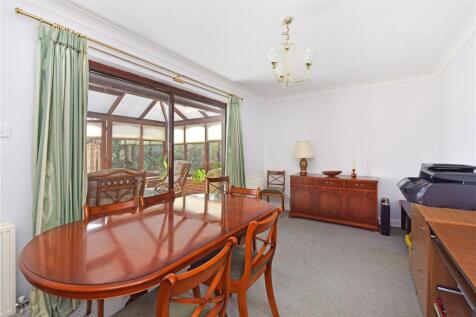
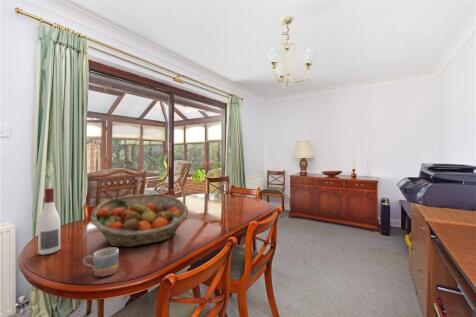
+ alcohol (49, 219)
+ fruit basket (143, 217)
+ mug (101, 263)
